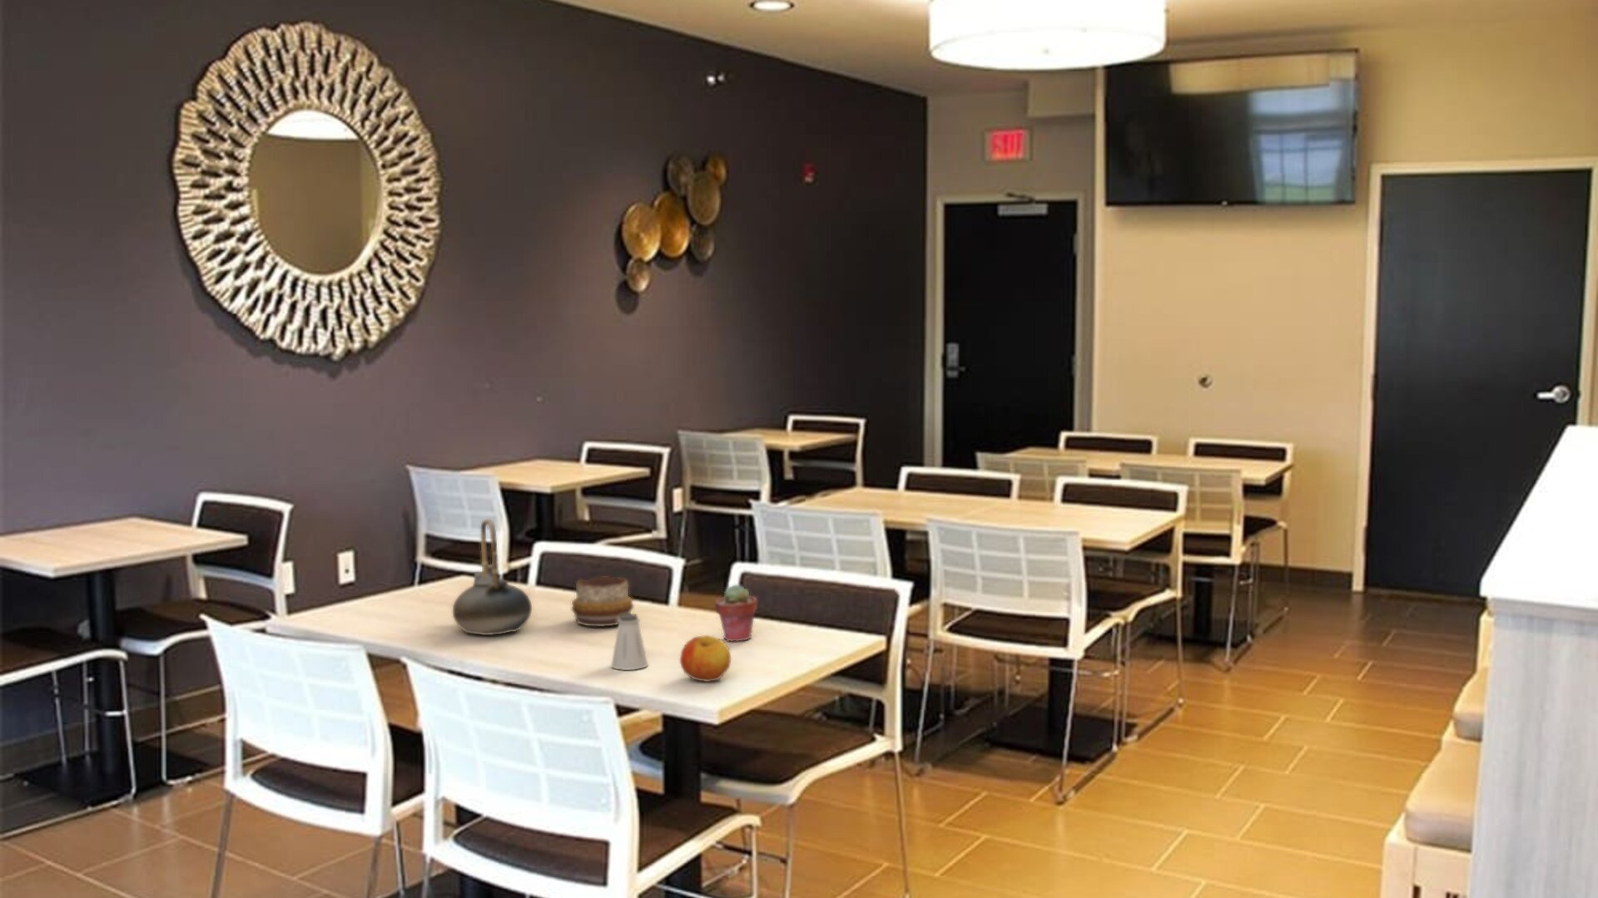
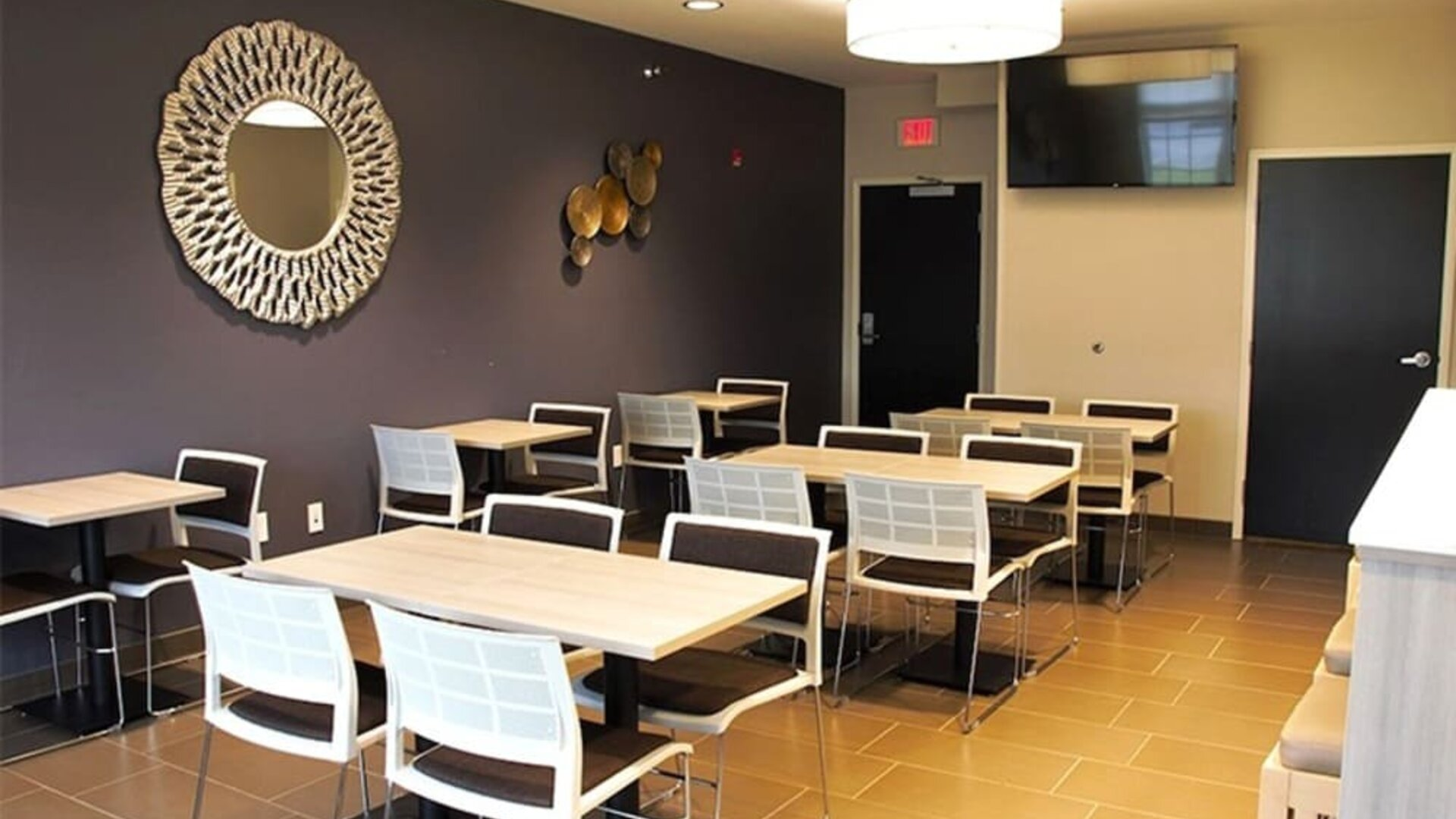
- apple (706, 658)
- decorative bowl (601, 602)
- saltshaker (629, 640)
- potted succulent (736, 611)
- teapot (486, 573)
